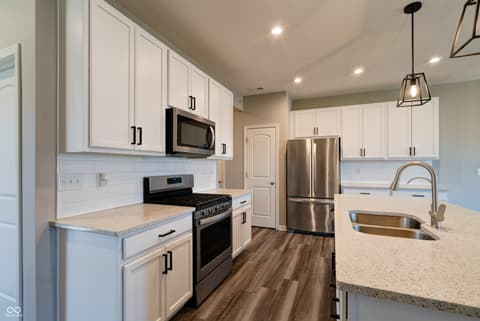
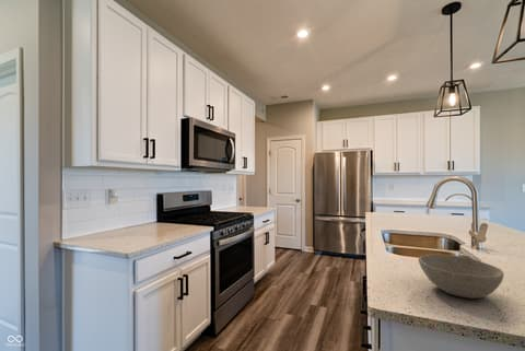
+ bowl (457, 277)
